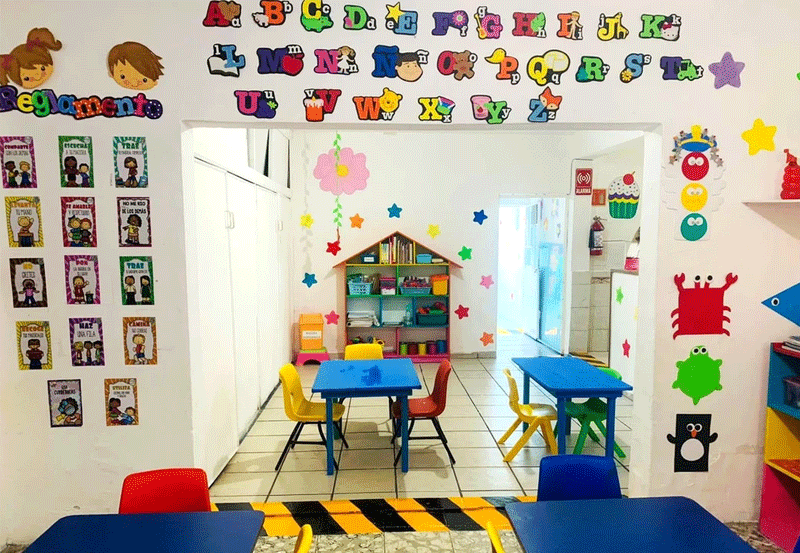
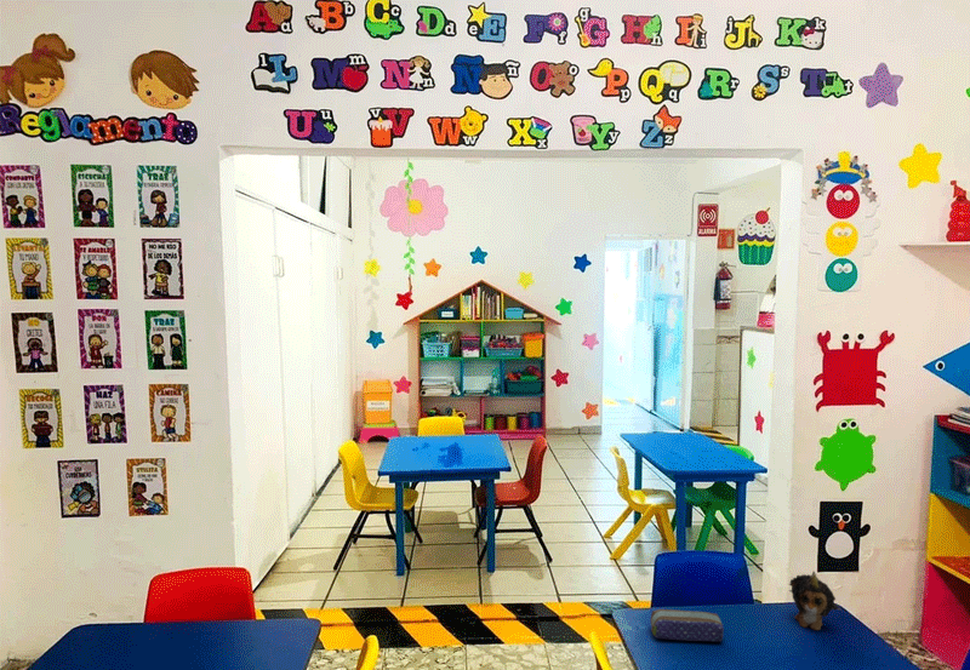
+ plush toy (814, 595)
+ pencil case (685, 624)
